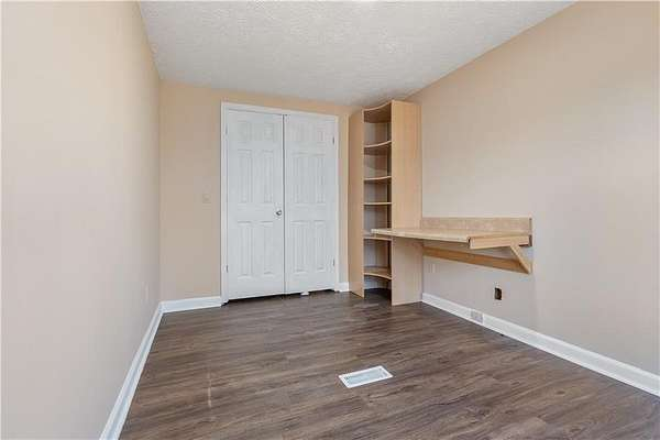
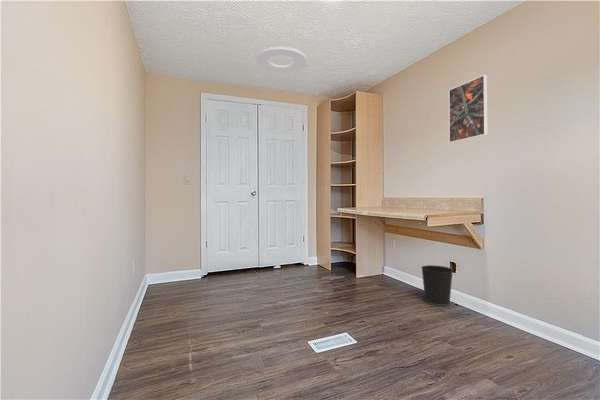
+ ceiling light (280, 65)
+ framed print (466, 111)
+ wastebasket (437, 285)
